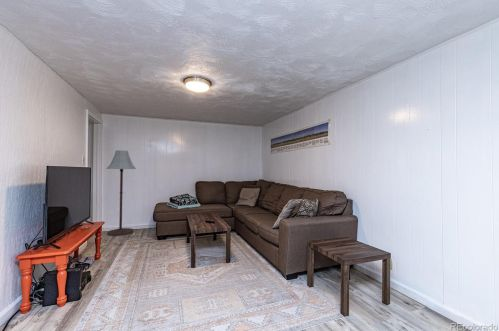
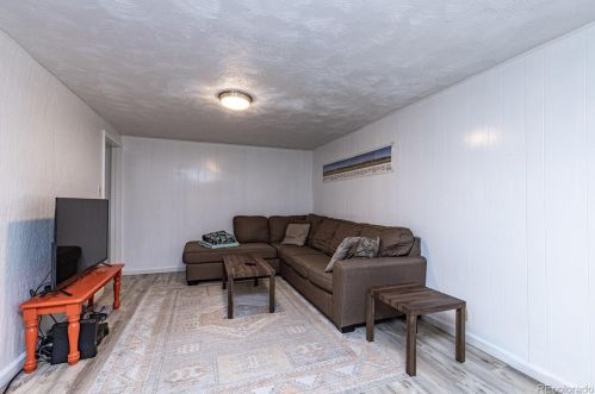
- floor lamp (121, 191)
